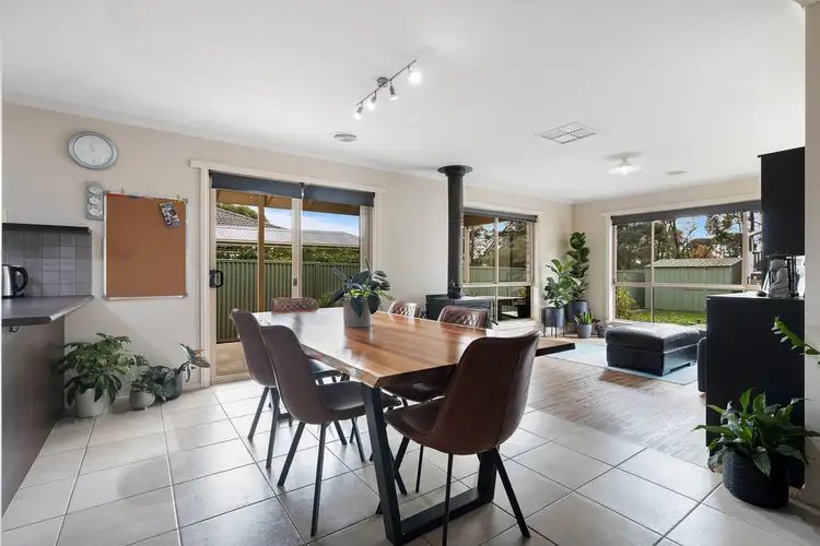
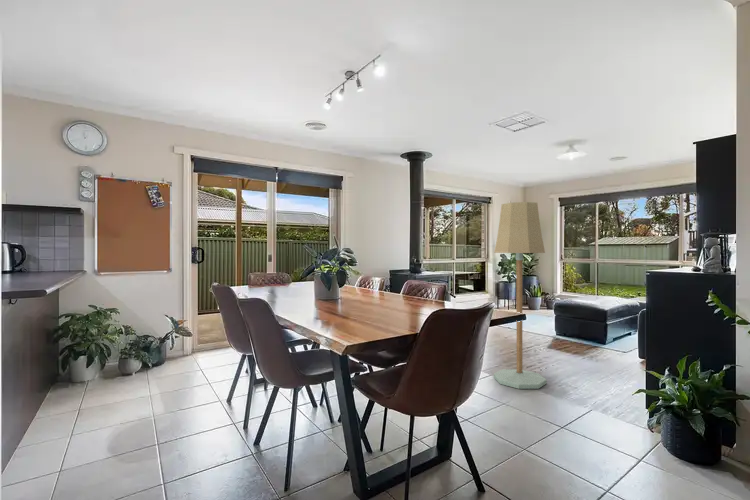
+ floor lamp (519, 292)
